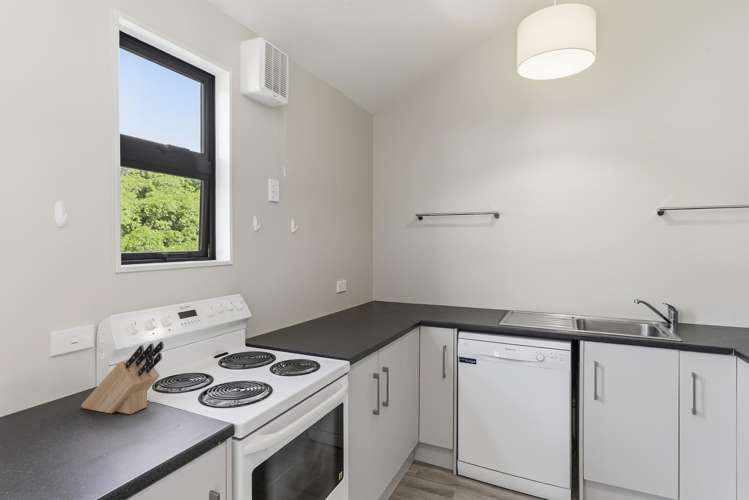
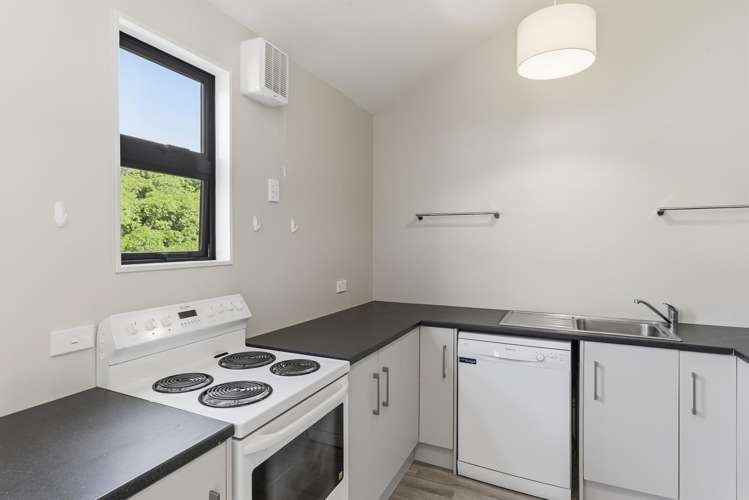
- knife block (125, 374)
